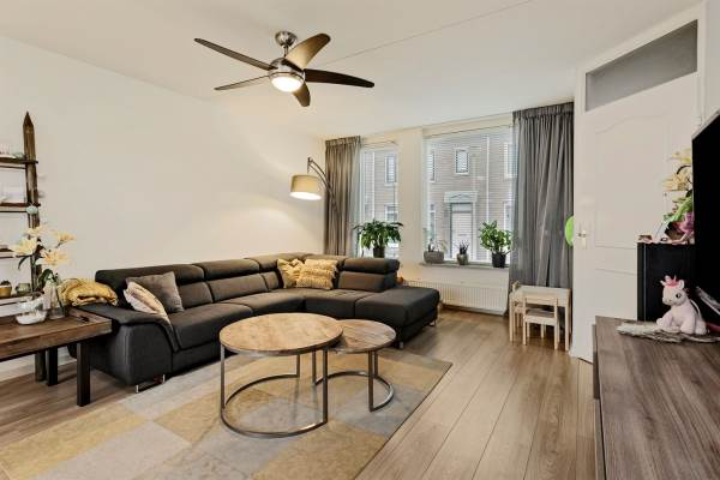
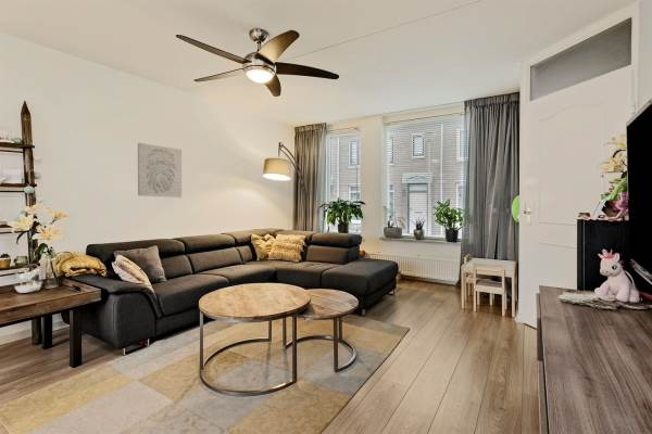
+ wall art (161, 171)
